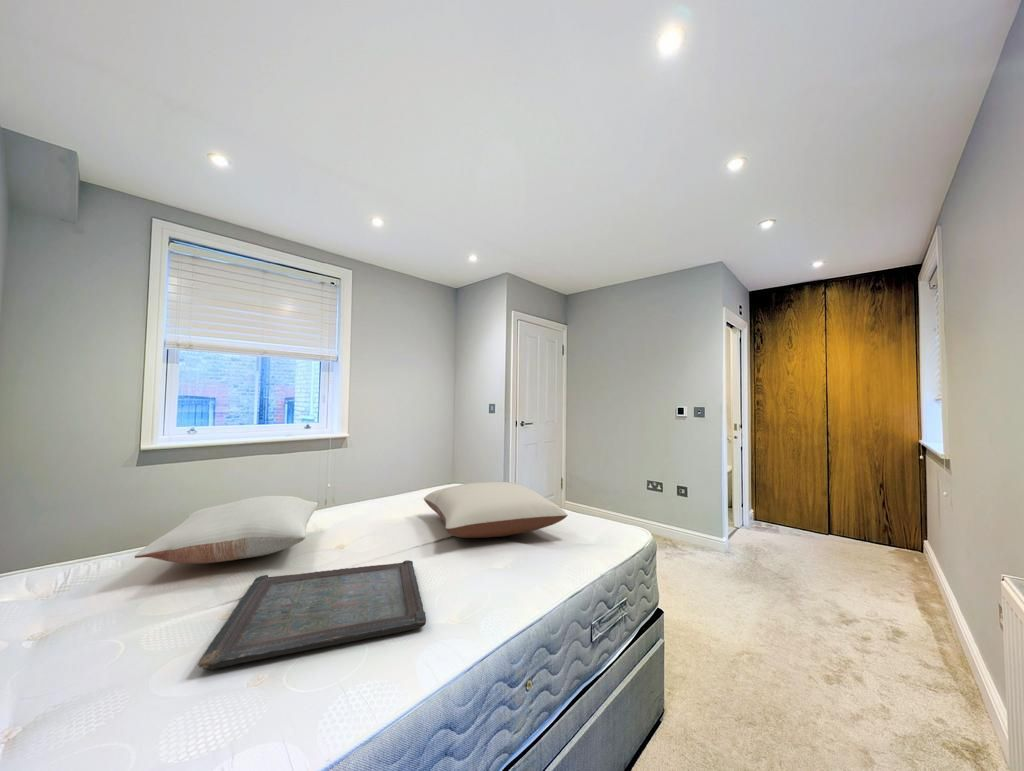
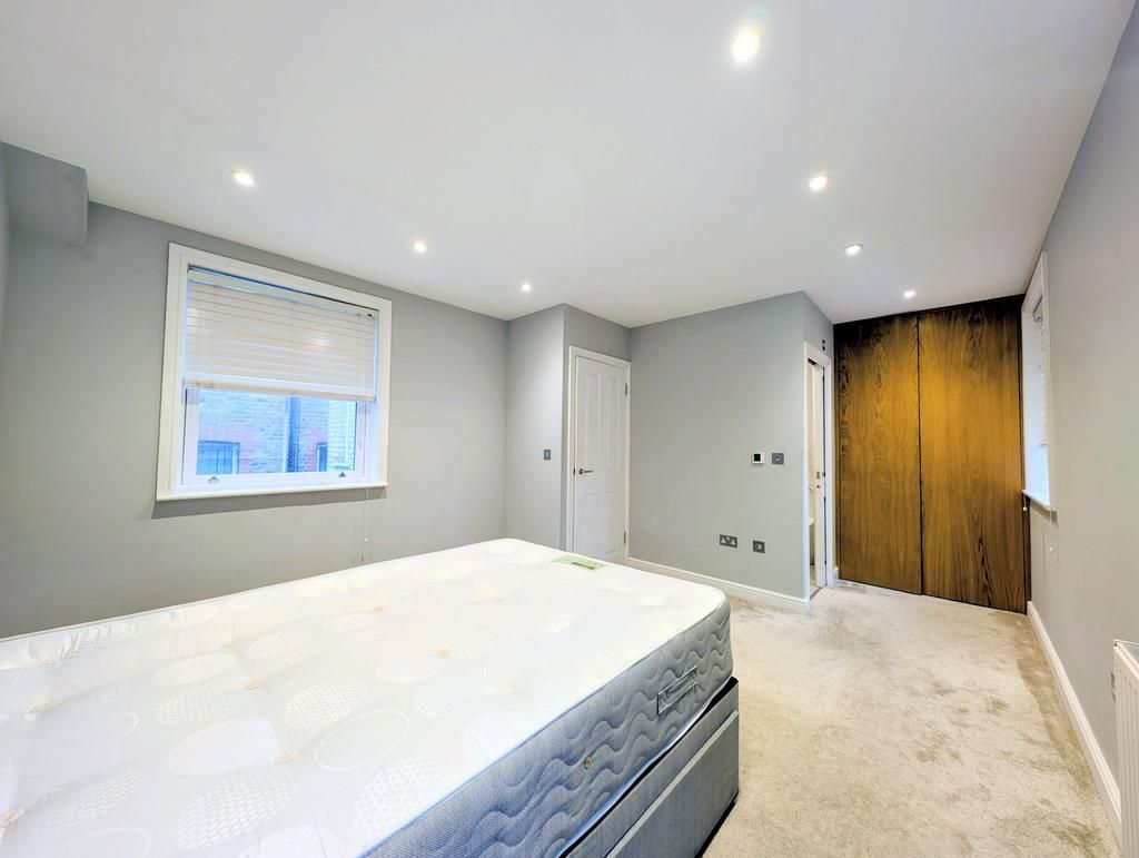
- pillow (243, 526)
- pillow (490, 508)
- serving tray (331, 601)
